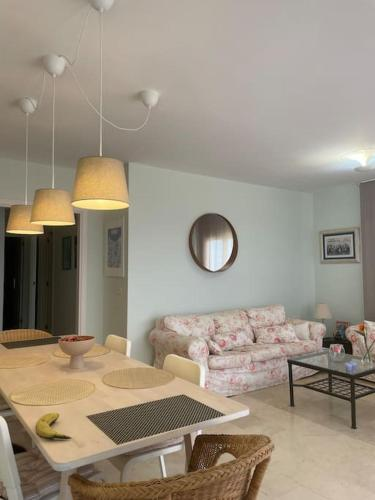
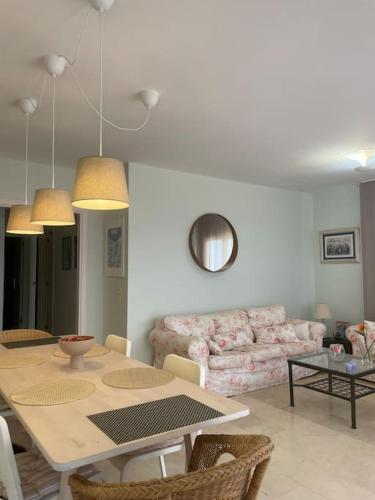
- banana (51, 424)
